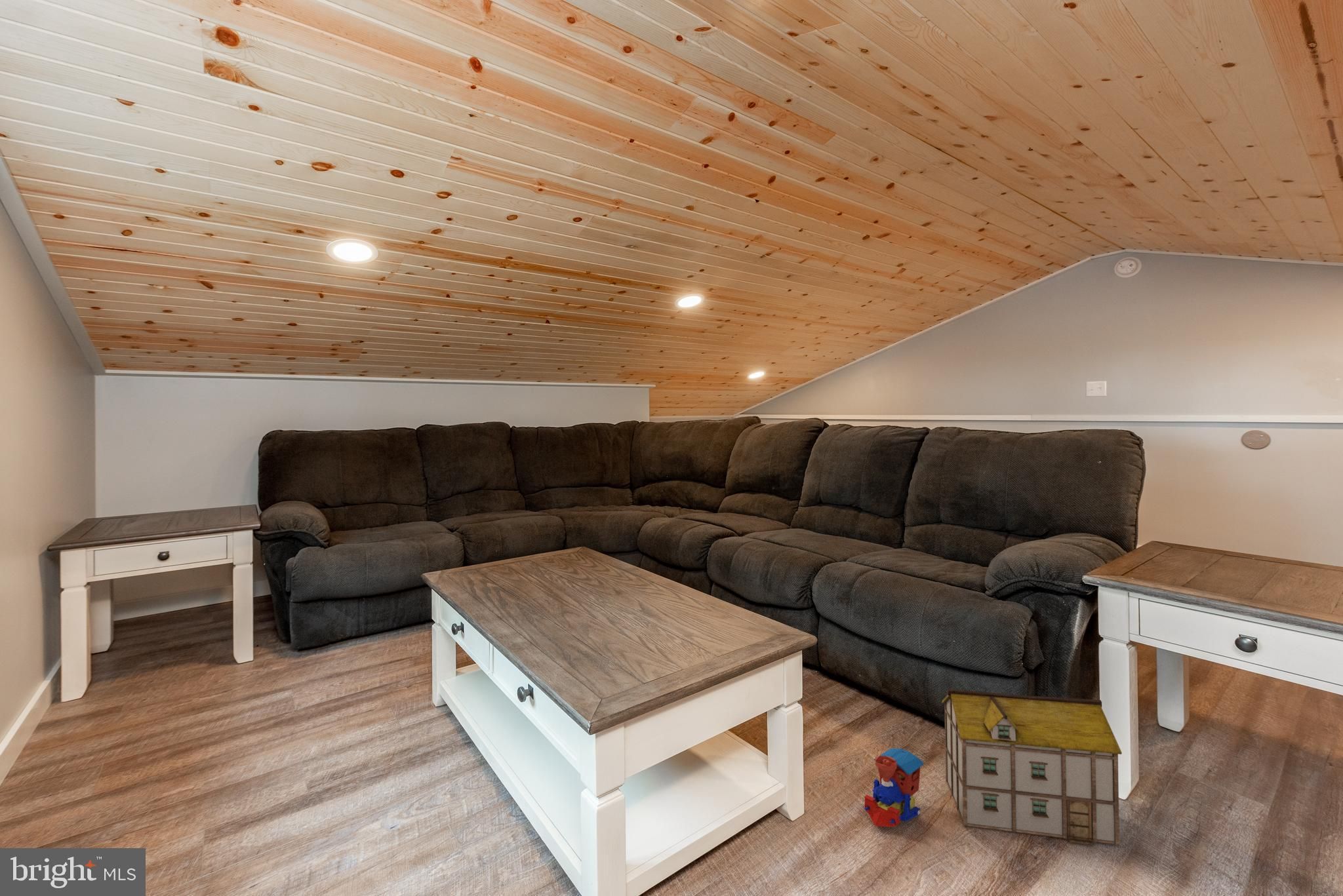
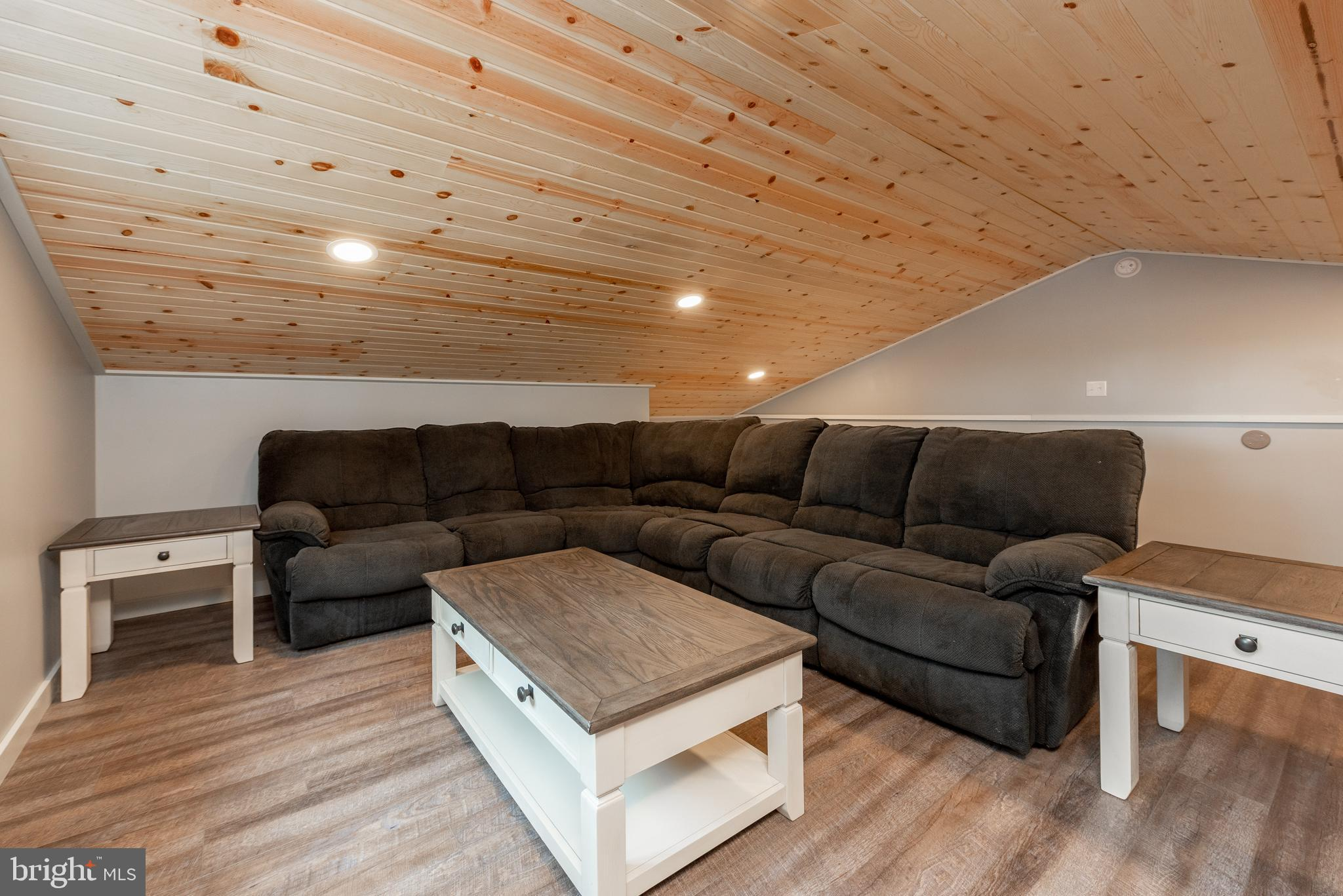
- toy house (1024, 753)
- toy train (891, 787)
